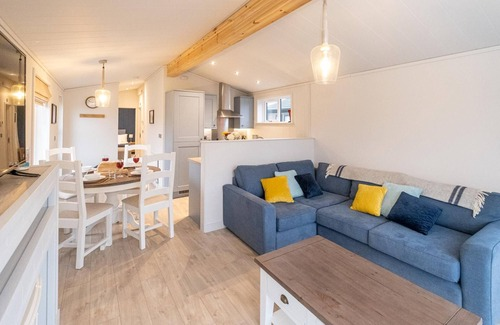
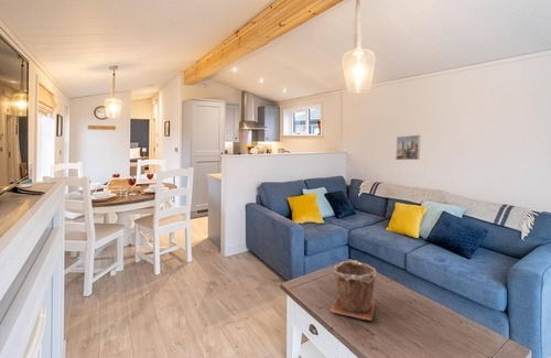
+ plant pot (354, 286)
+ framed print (407, 148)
